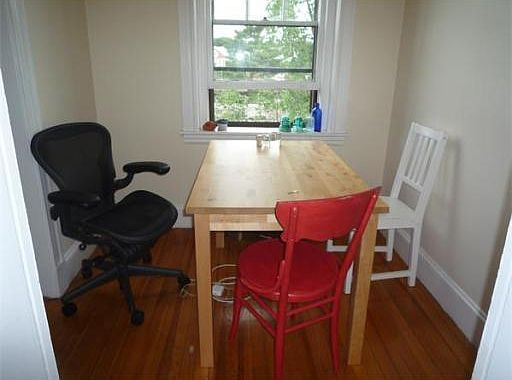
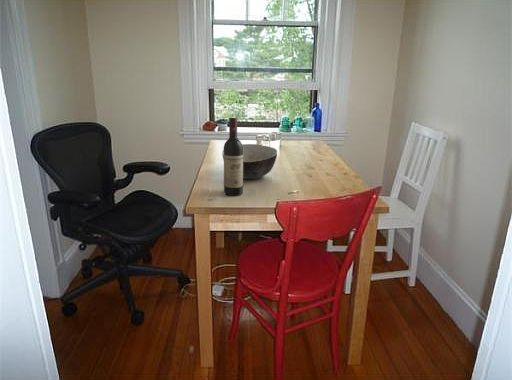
+ wine bottle (233, 156)
+ bowl (249, 162)
